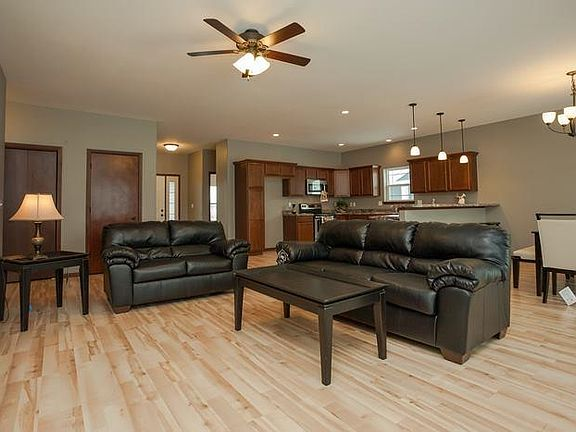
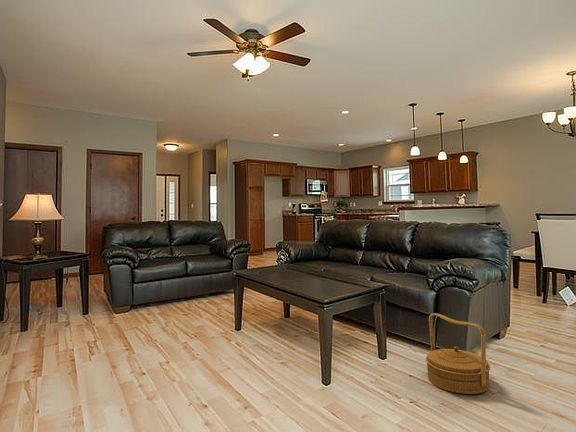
+ woven basket (456, 349)
